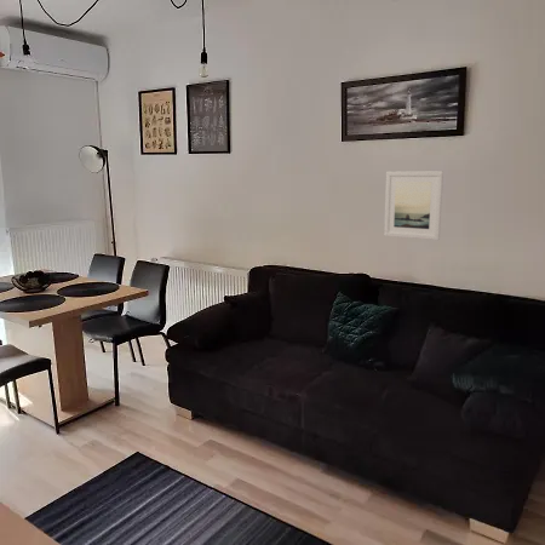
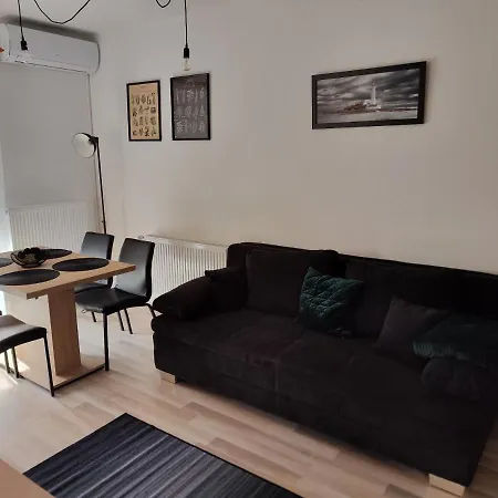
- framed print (412, 205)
